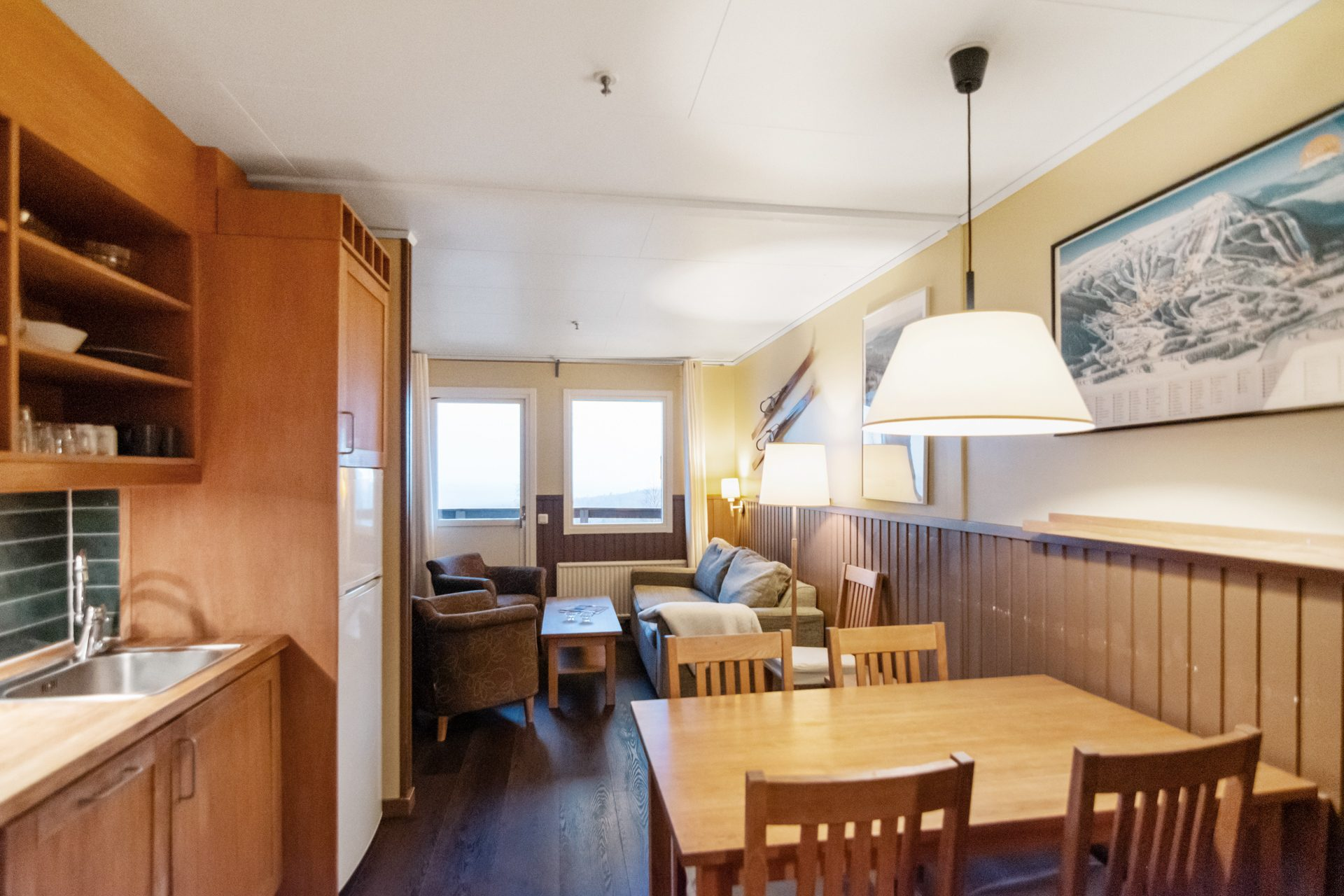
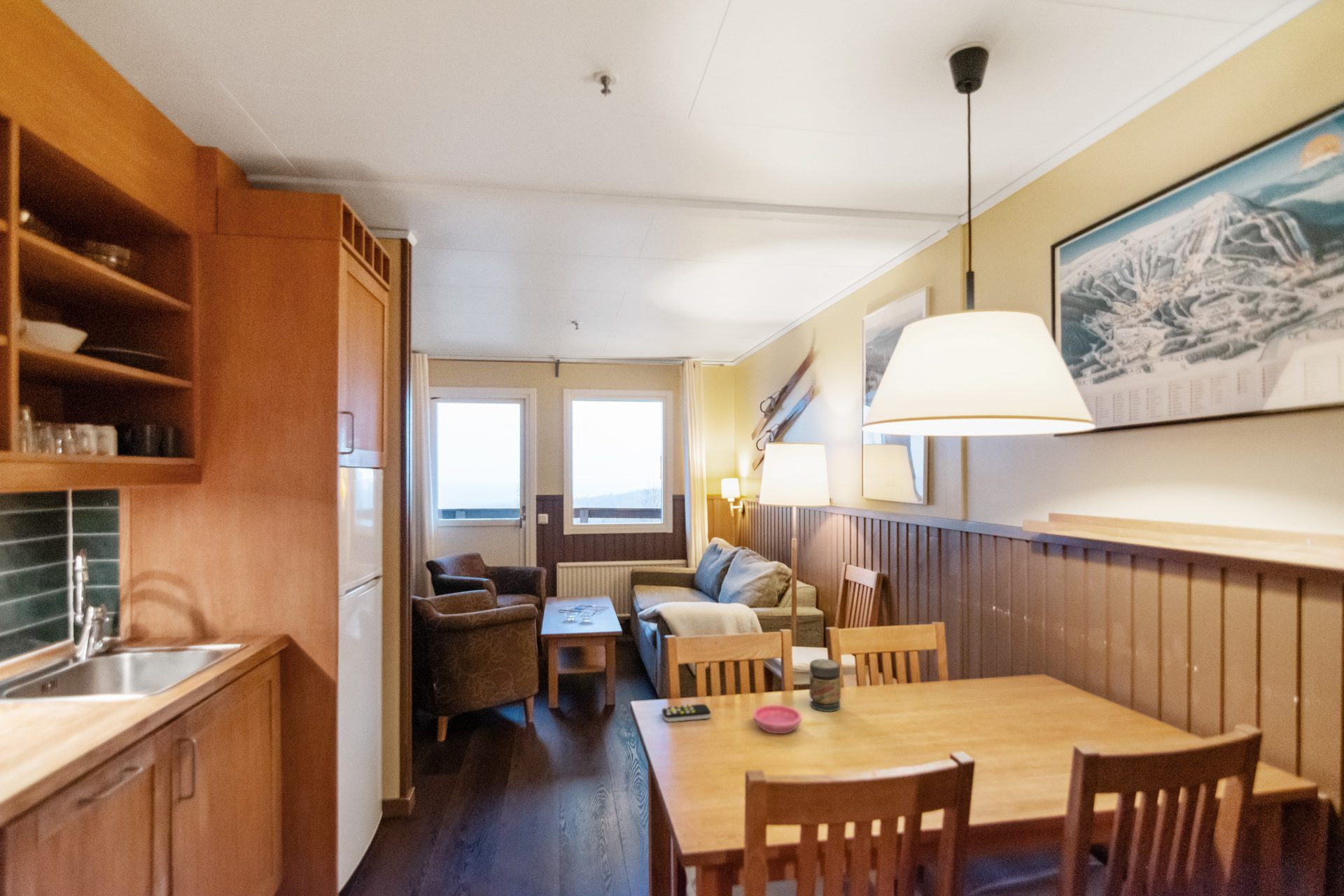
+ remote control (686, 712)
+ jar (825, 685)
+ saucer (777, 720)
